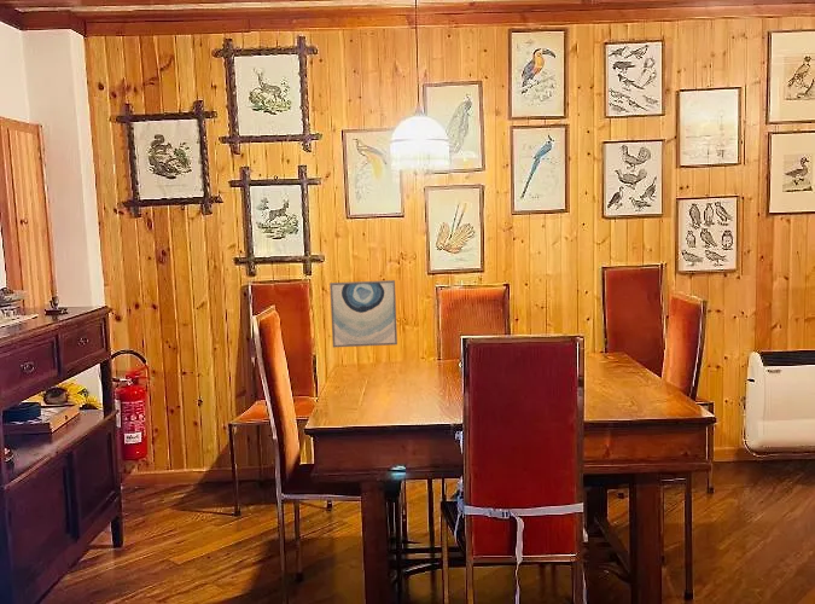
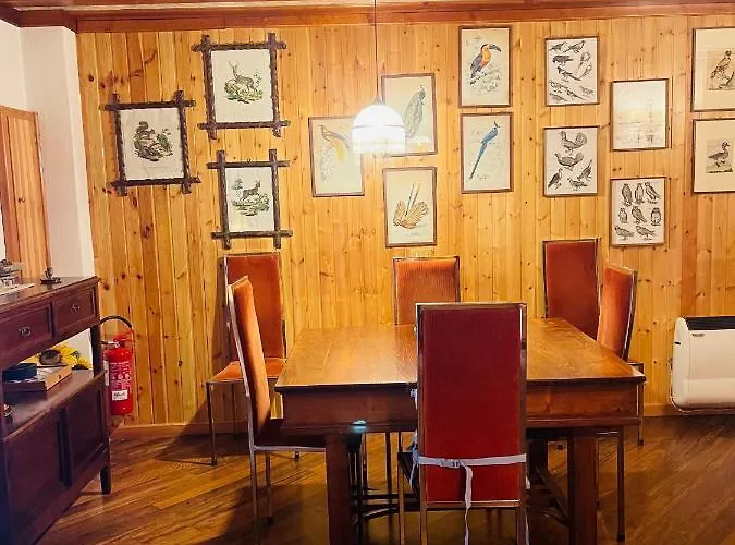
- wall art (363, 313)
